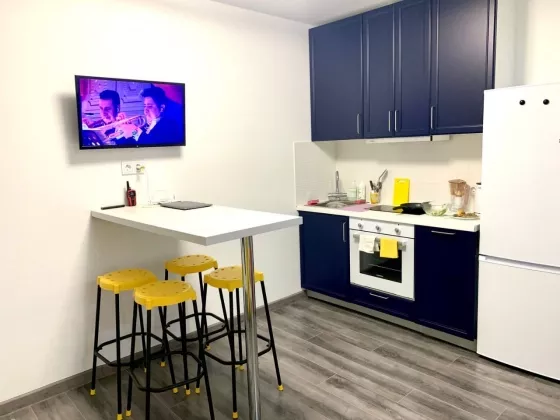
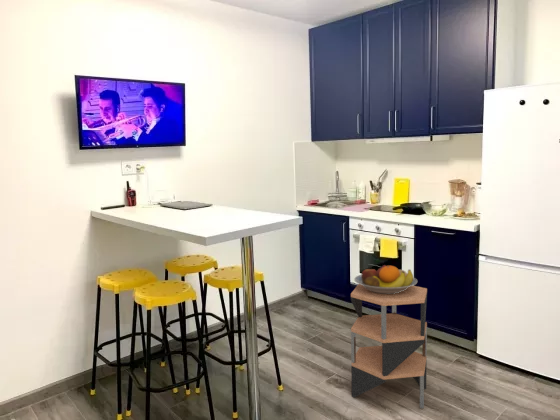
+ side table (389, 342)
+ fruit bowl (385, 276)
